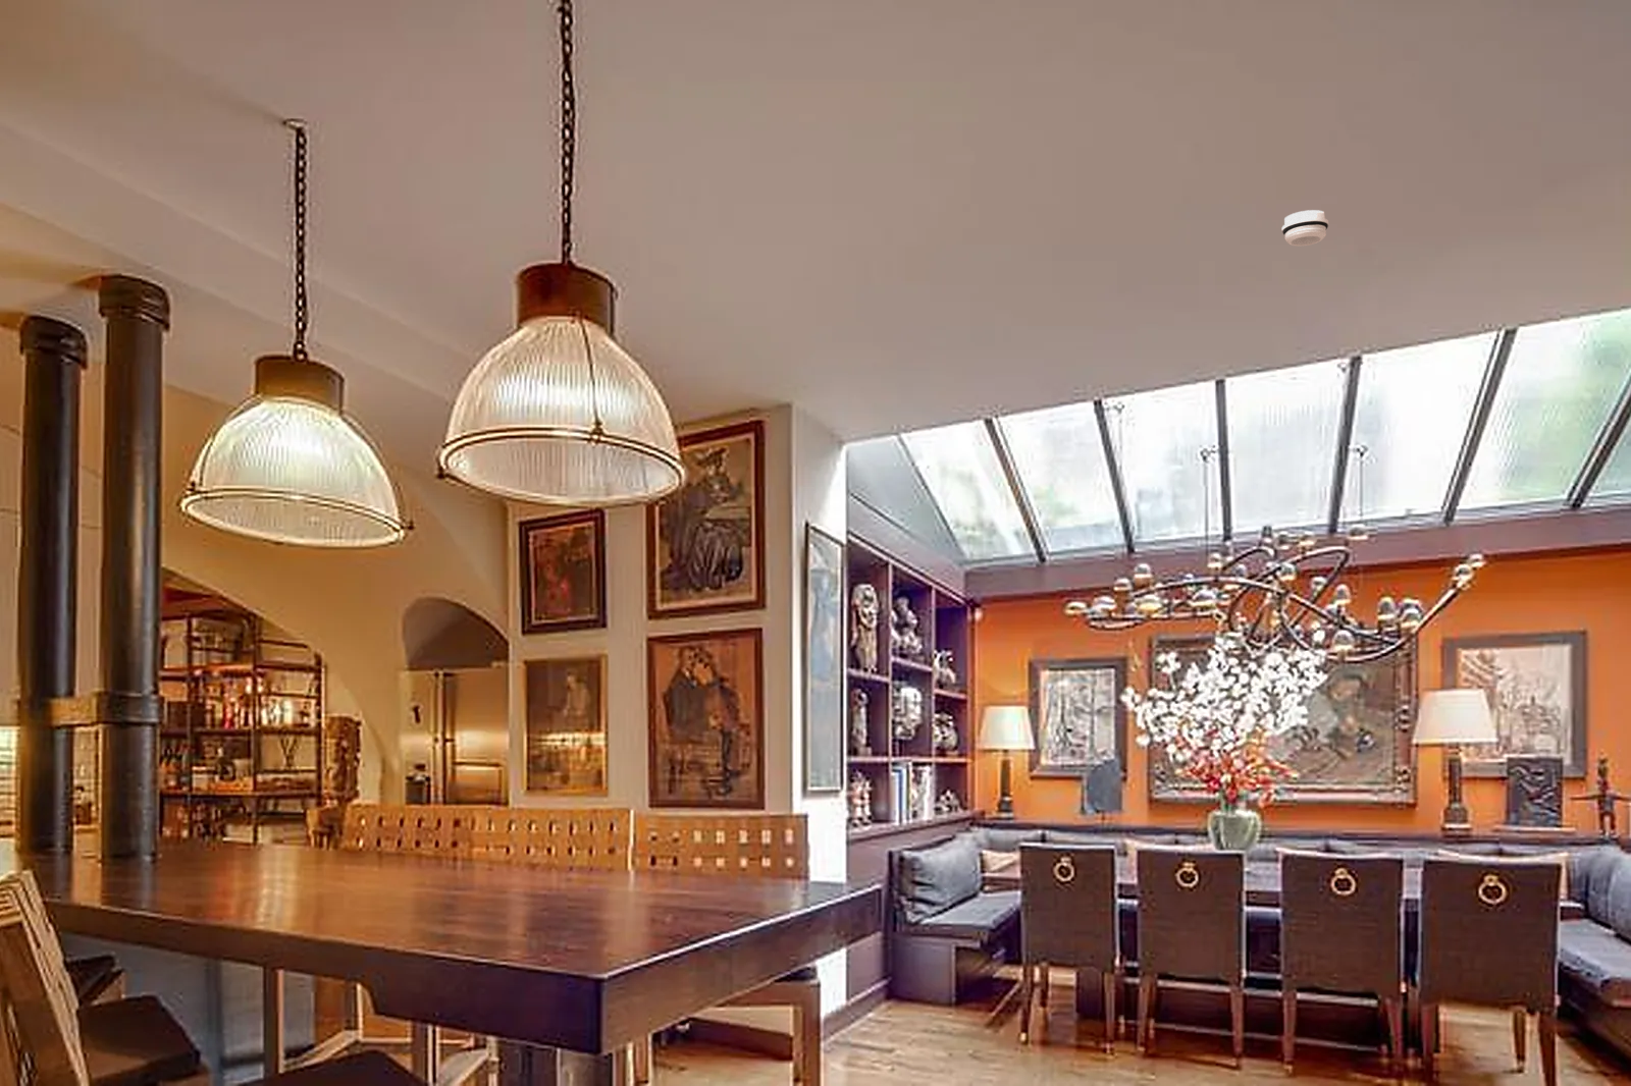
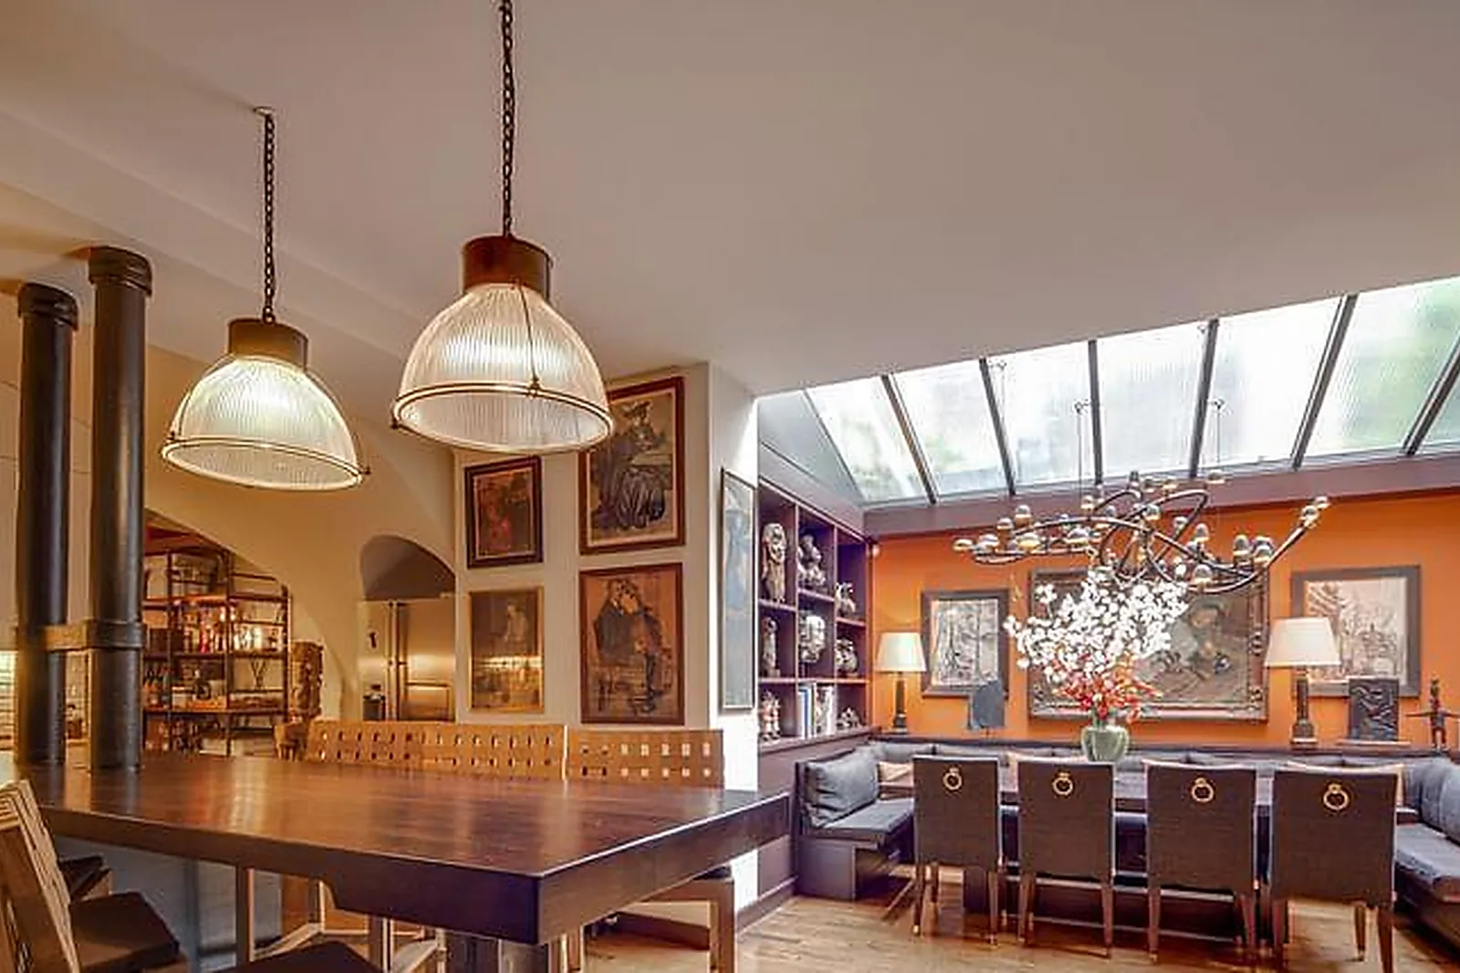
- smoke detector (1305, 228)
